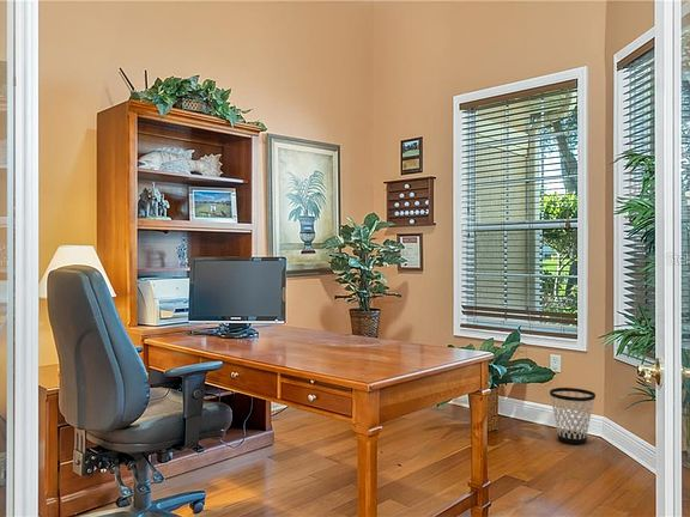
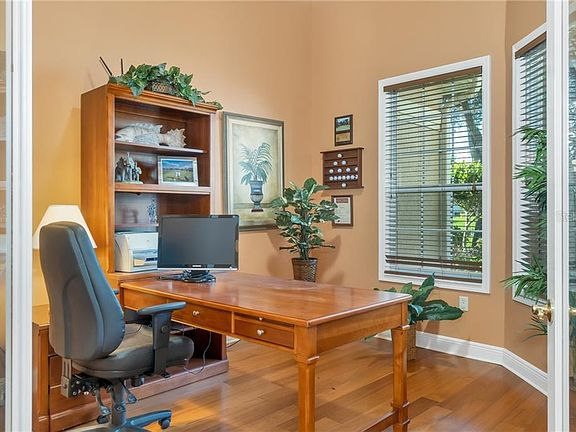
- wastebasket (570, 415)
